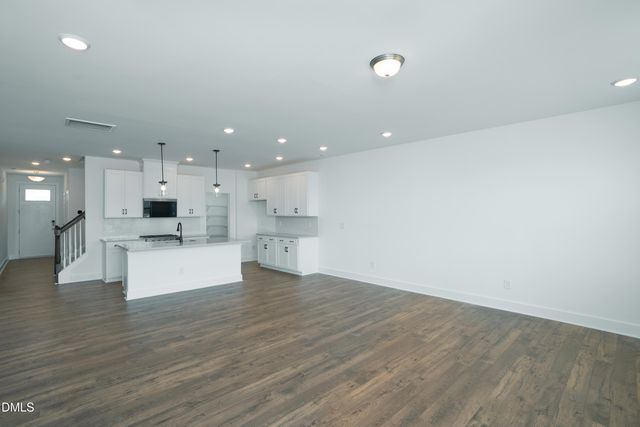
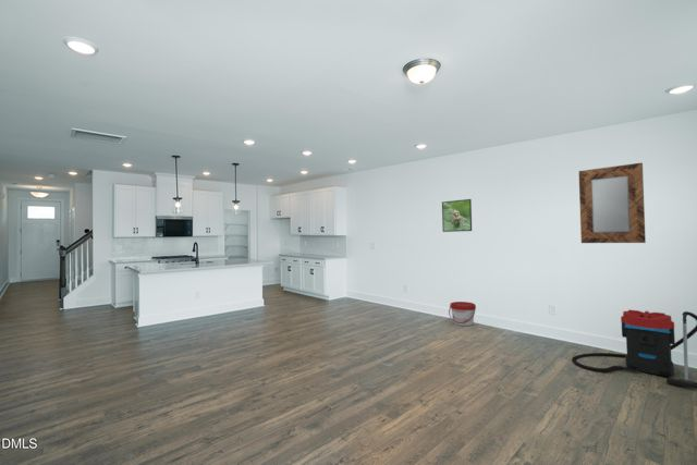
+ vacuum cleaner (637, 339)
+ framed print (456, 216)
+ home mirror (610, 205)
+ bucket (463, 313)
